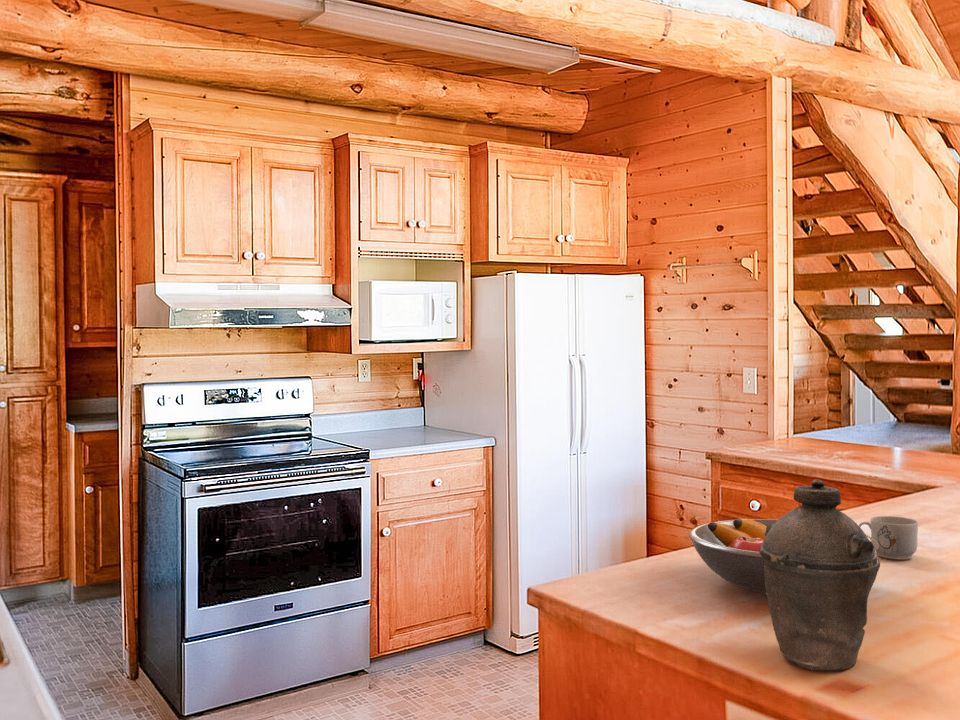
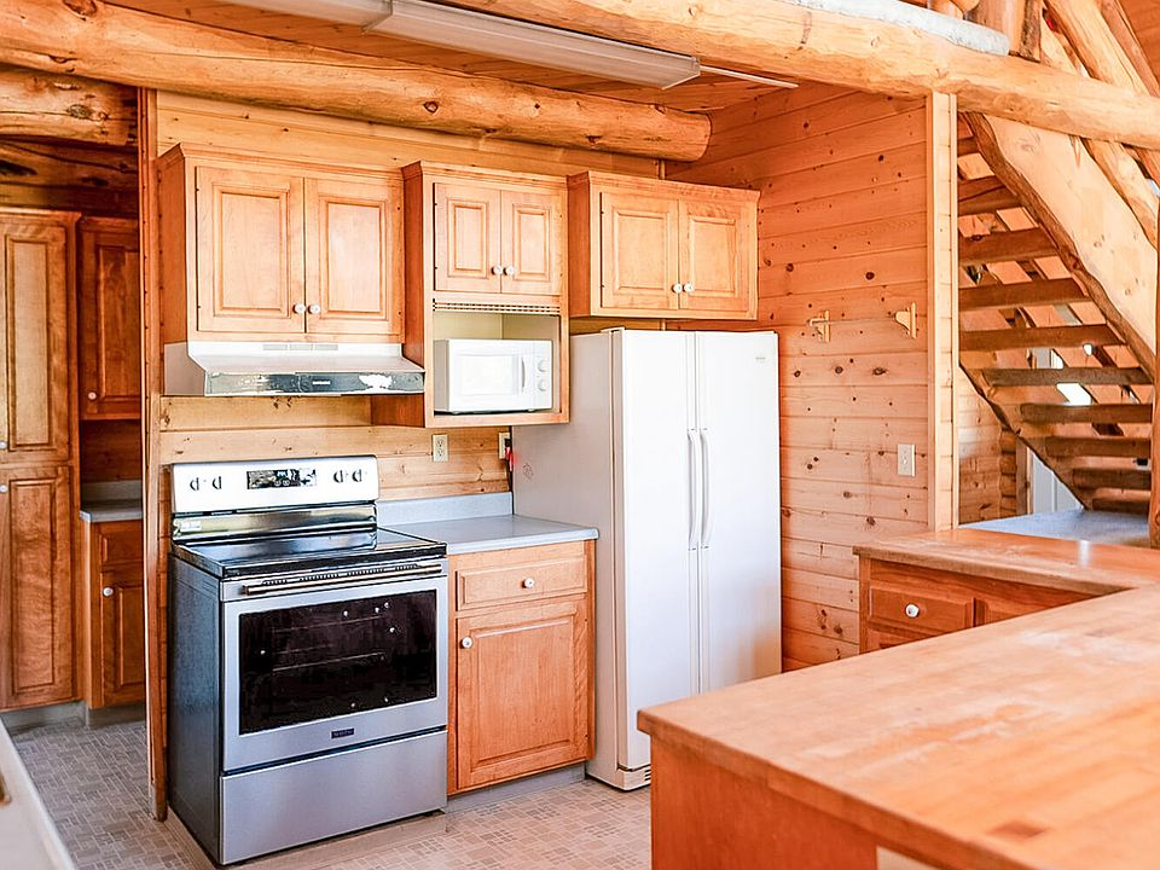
- fruit bowl (763, 561)
- mug (887, 537)
- kettle (818, 569)
